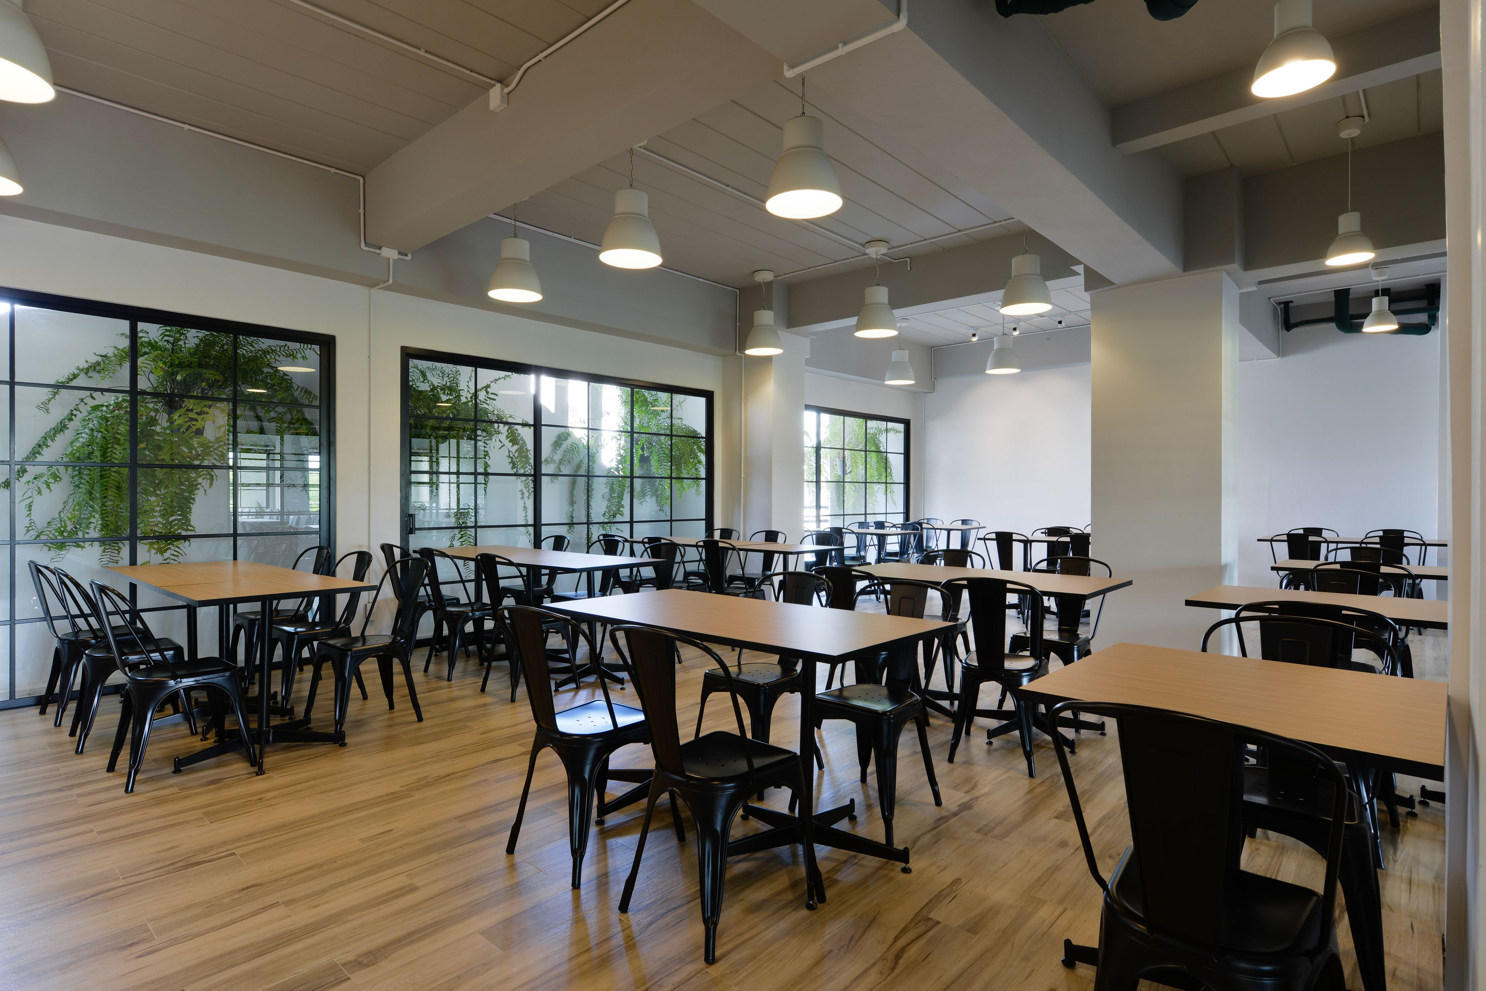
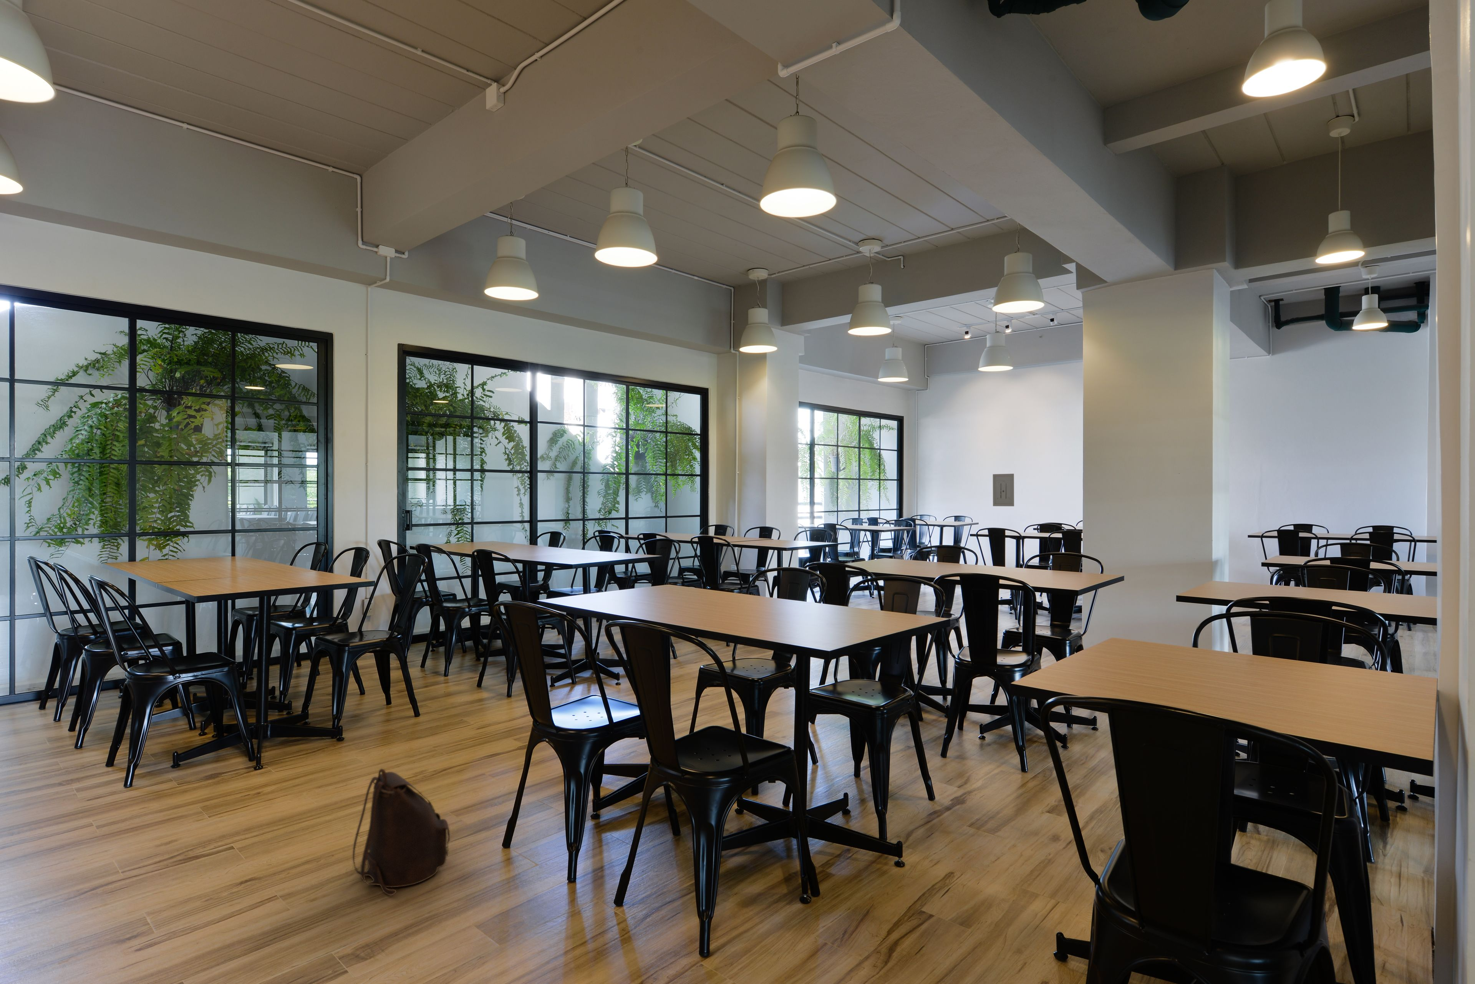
+ backpack (402, 817)
+ wall art (1004, 490)
